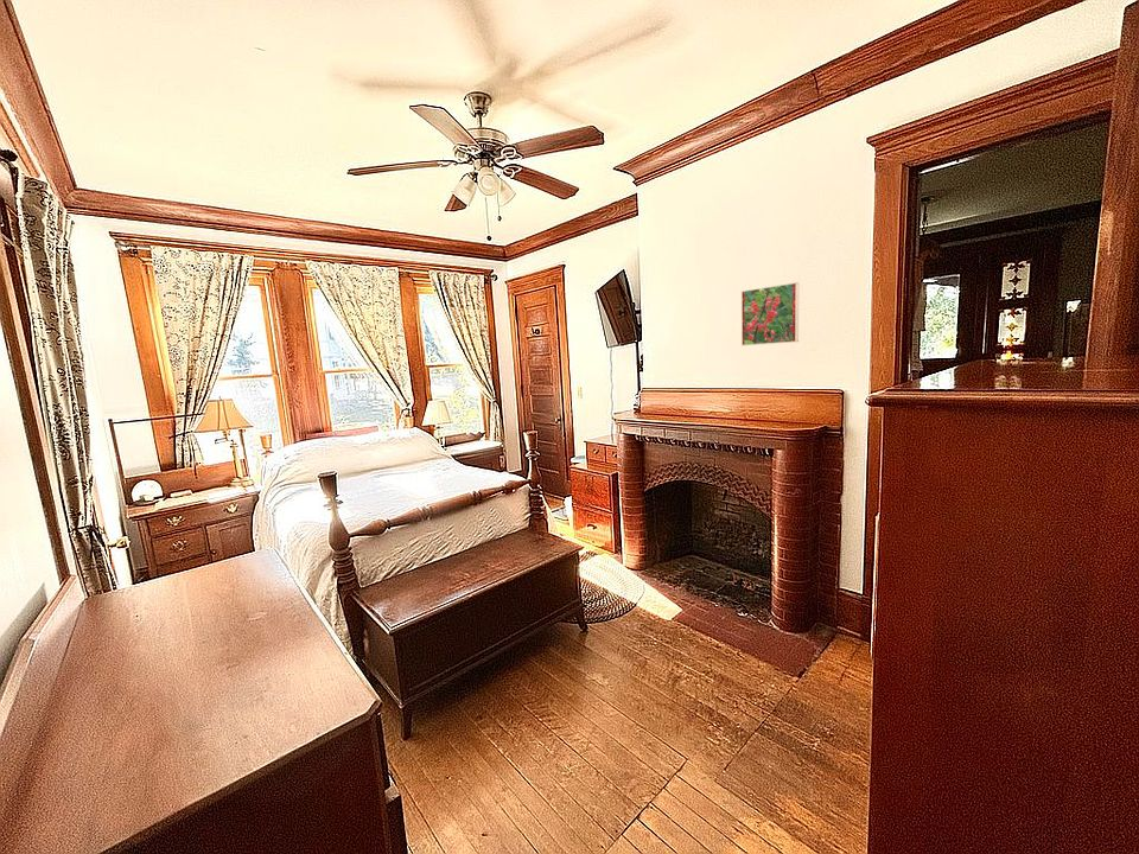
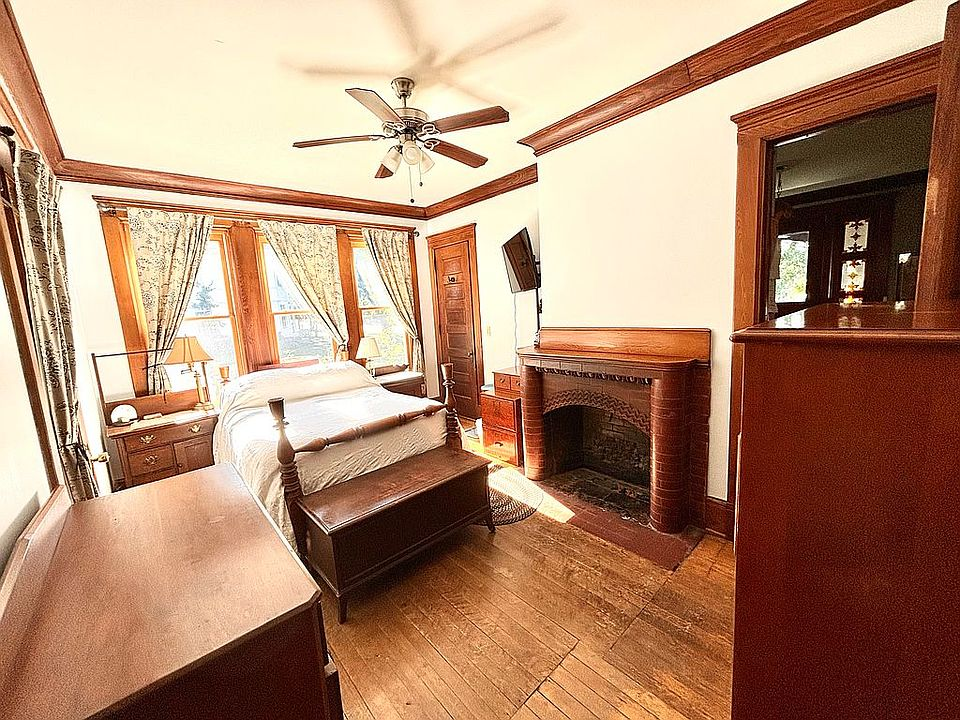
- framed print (769, 316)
